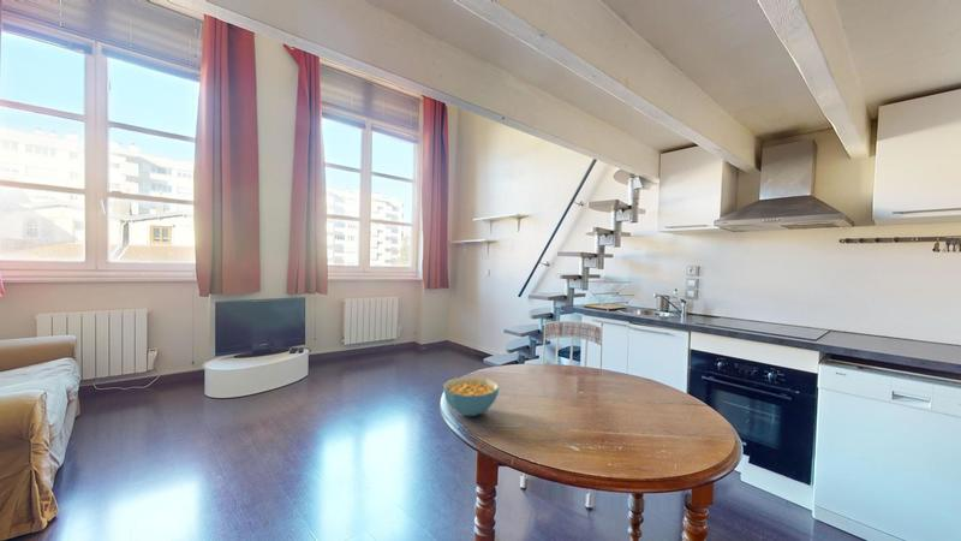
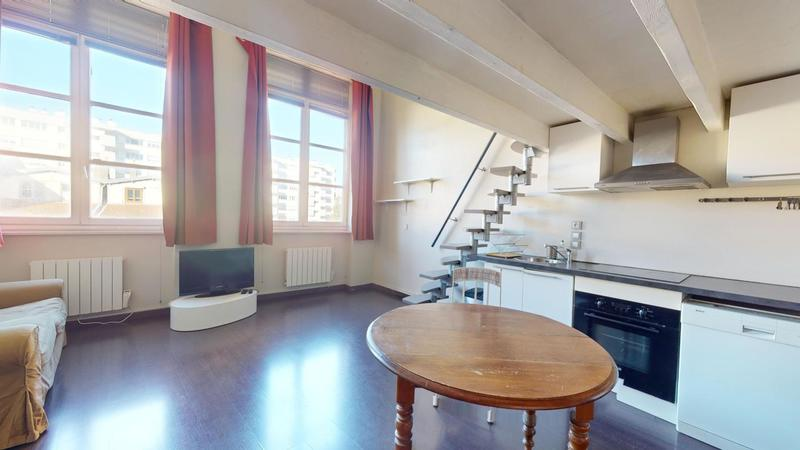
- cereal bowl (470, 399)
